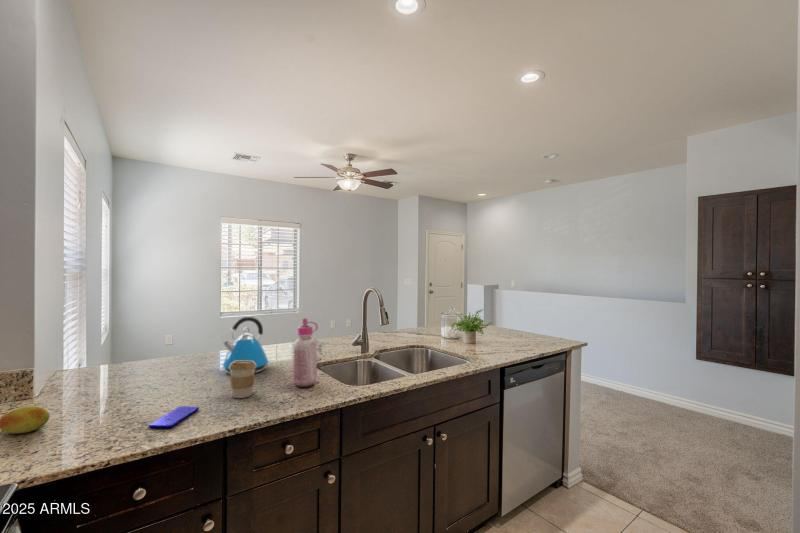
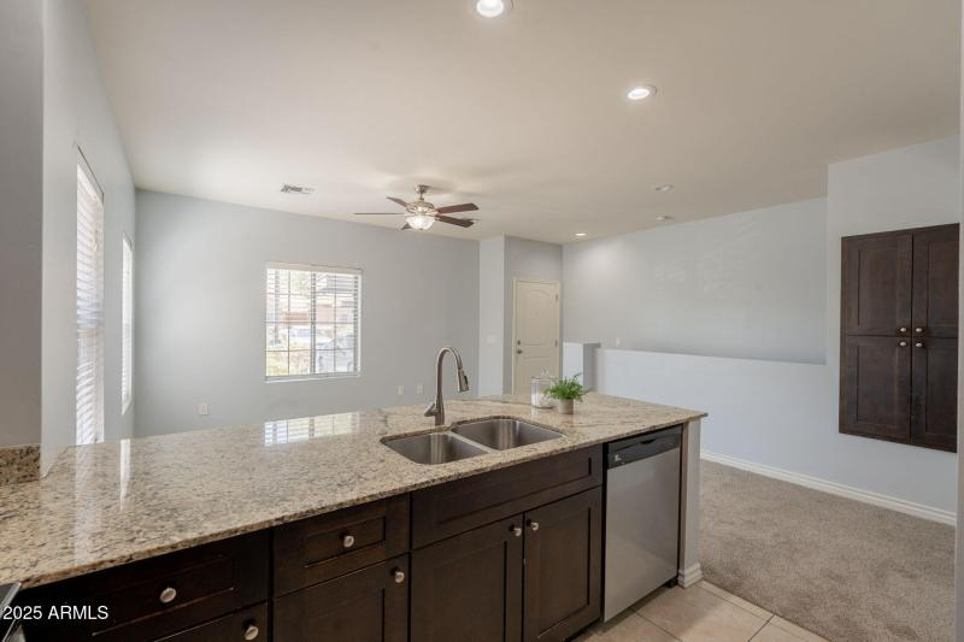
- fruit (24, 419)
- glue bottle (305, 351)
- coffee cup (242, 377)
- smartphone (175, 416)
- kettle (247, 342)
